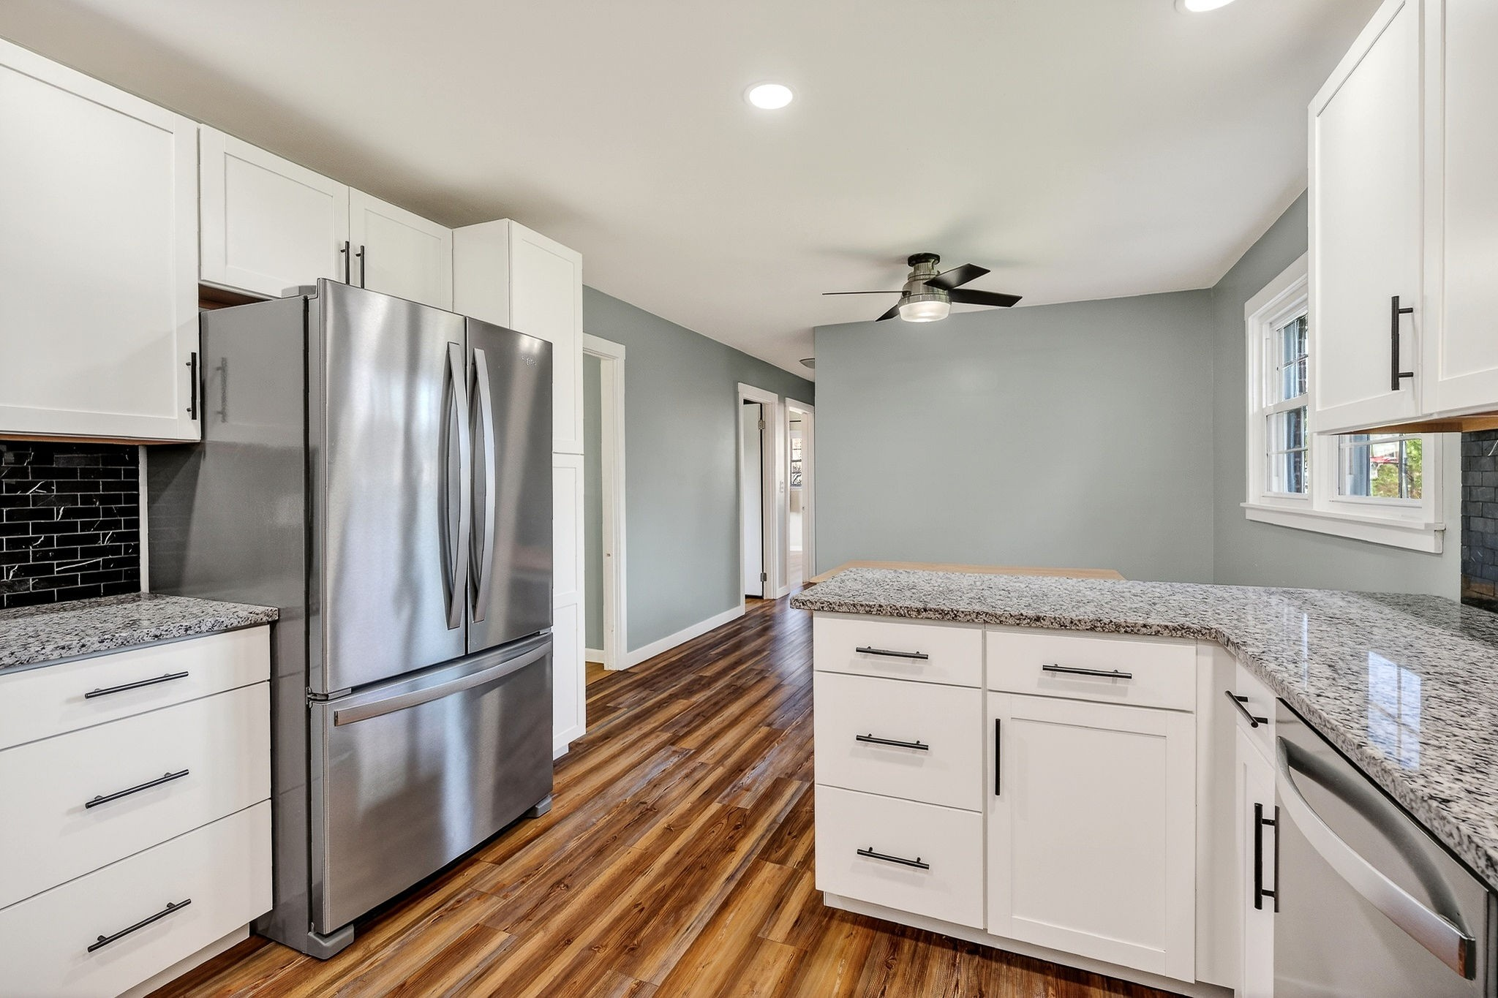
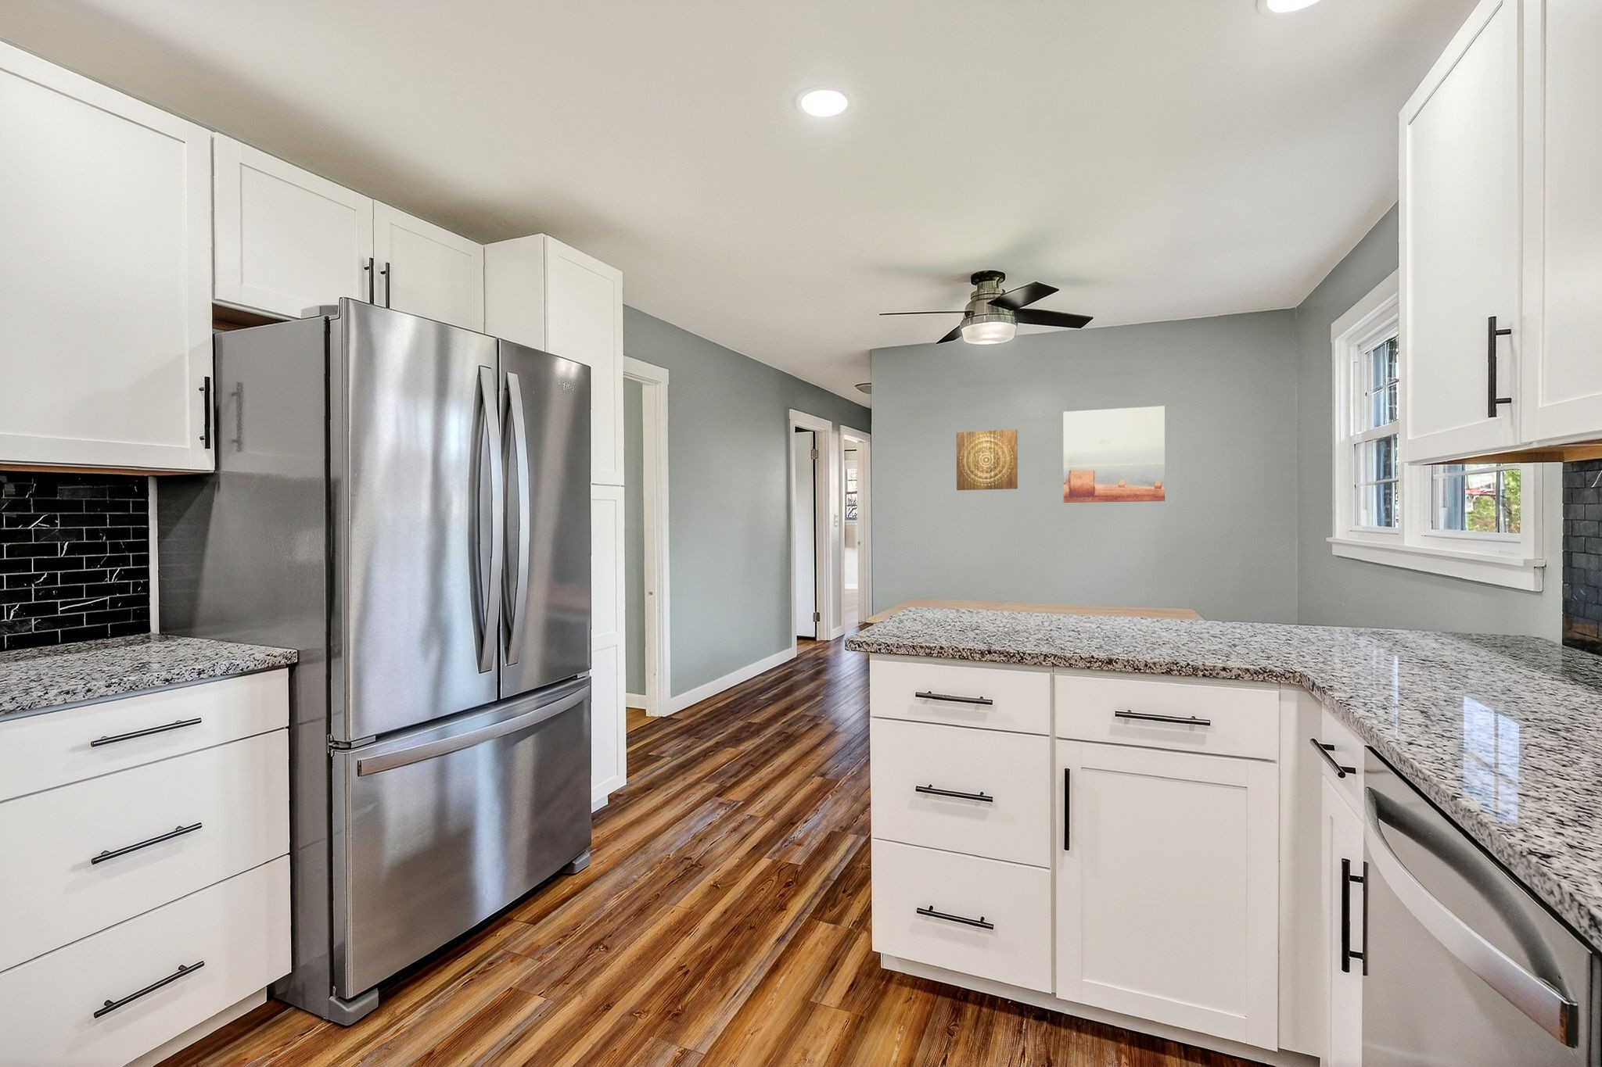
+ wall art (1112, 455)
+ wall art (986, 460)
